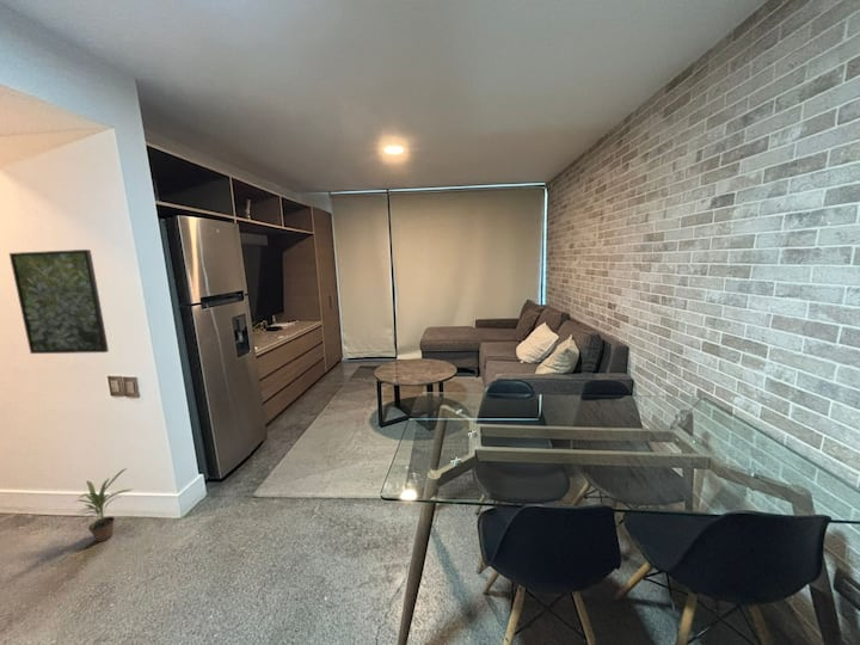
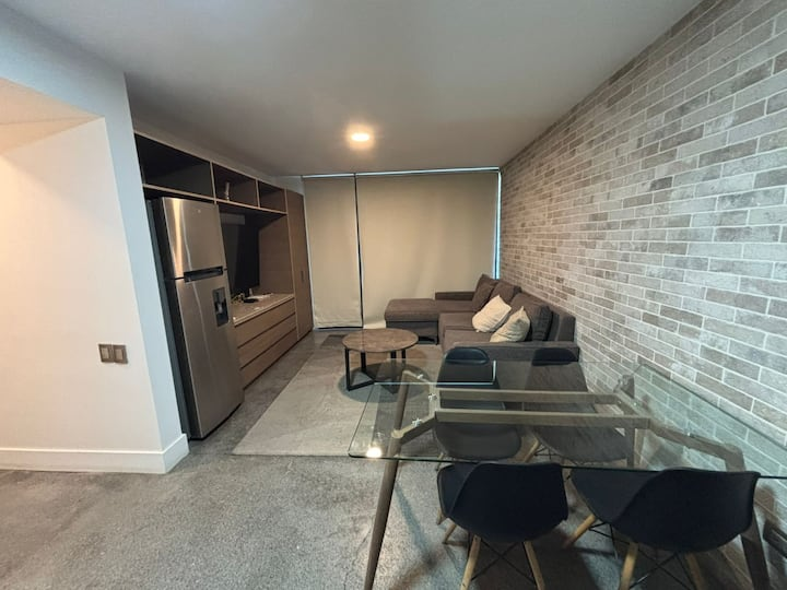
- potted plant (99, 509)
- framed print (59, 302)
